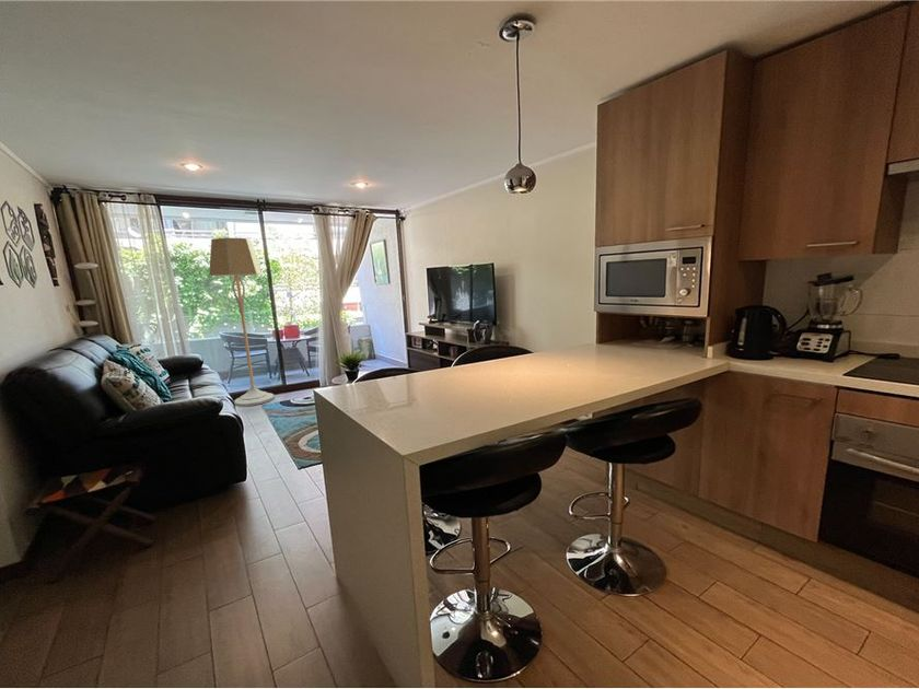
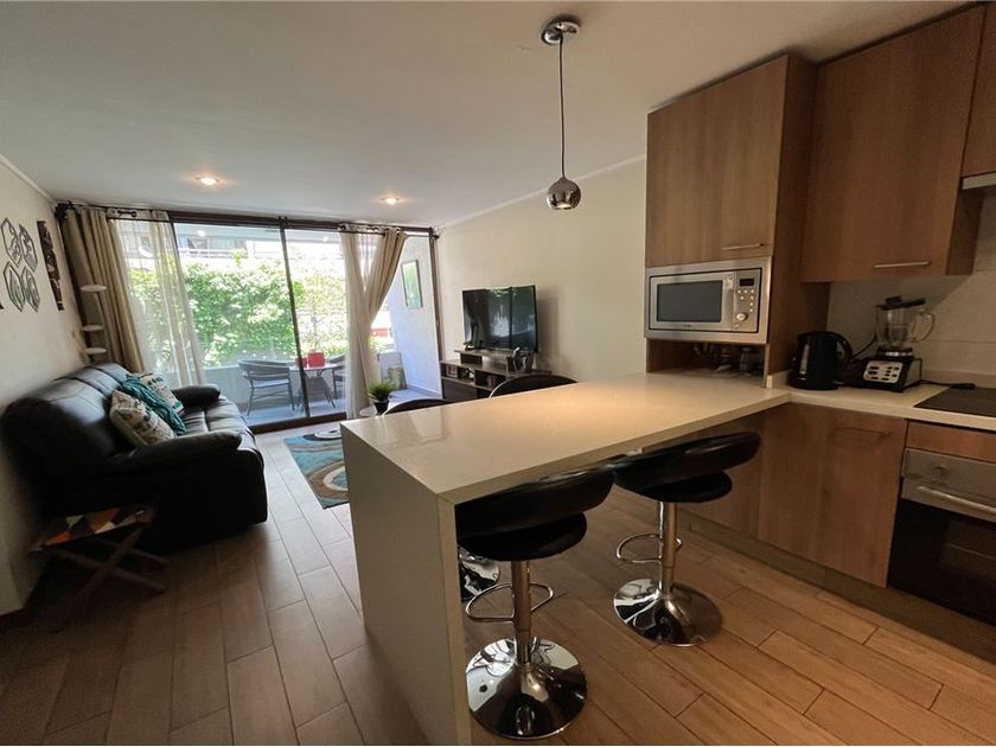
- floor lamp (243, 323)
